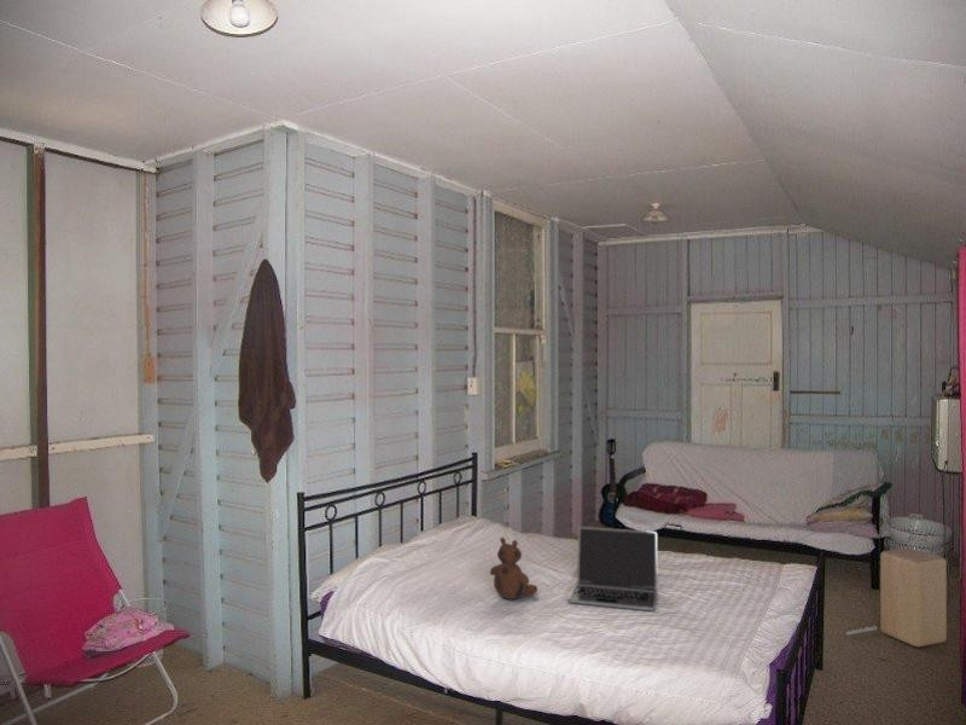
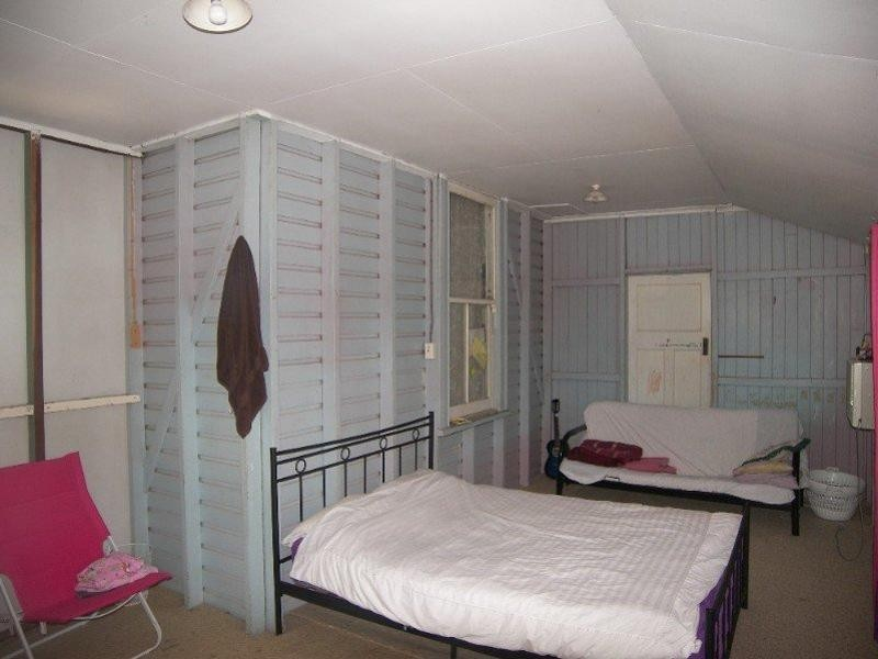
- teddy bear (514, 566)
- wooden block (896, 597)
- laptop (613, 566)
